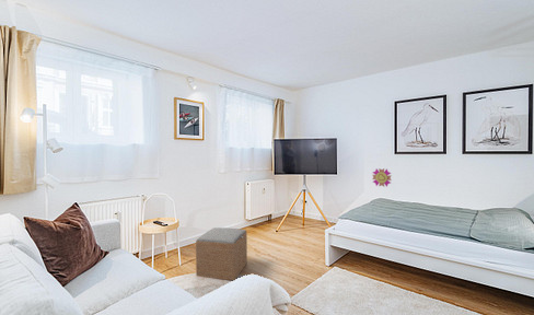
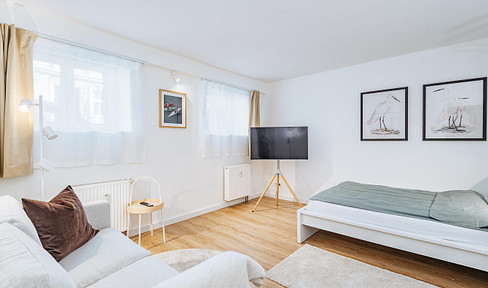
- ottoman (223, 250)
- wall ornament (381, 177)
